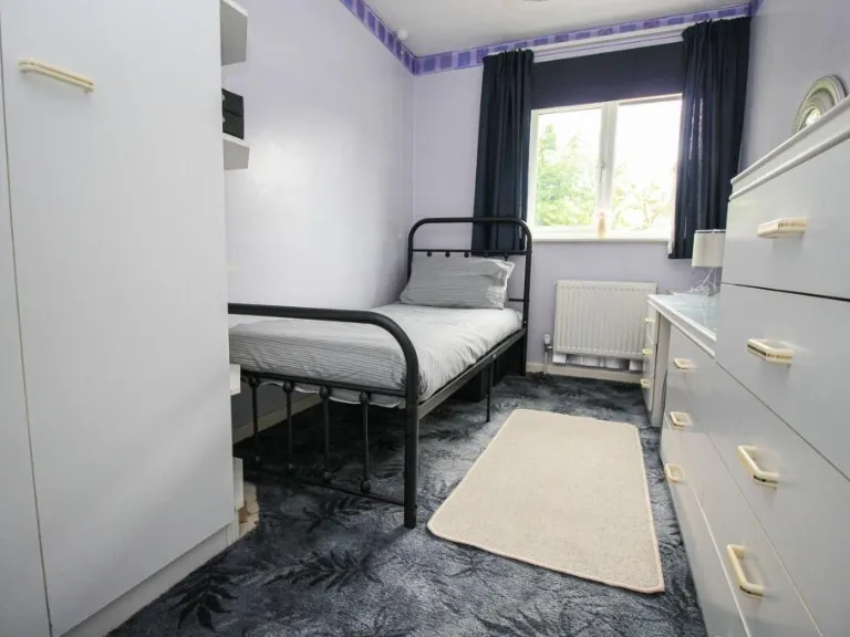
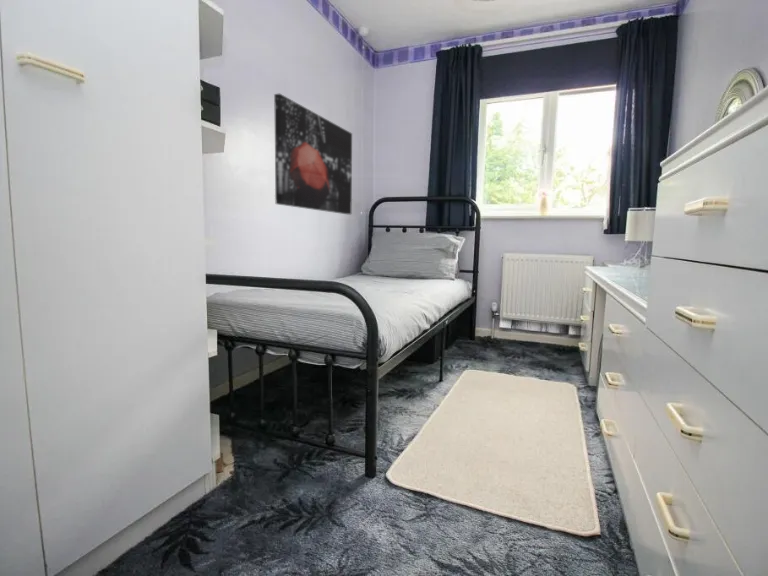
+ wall art (319, 163)
